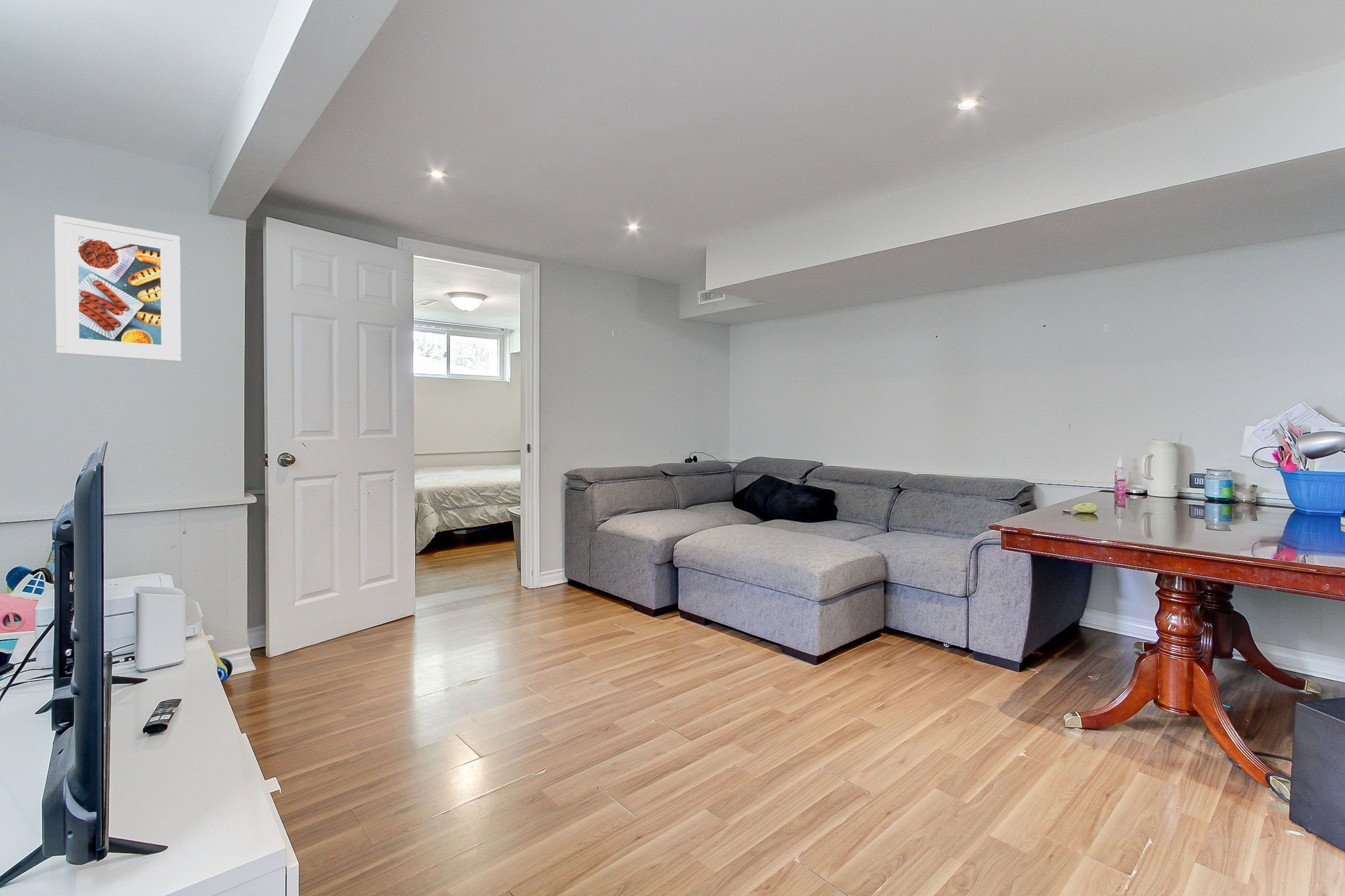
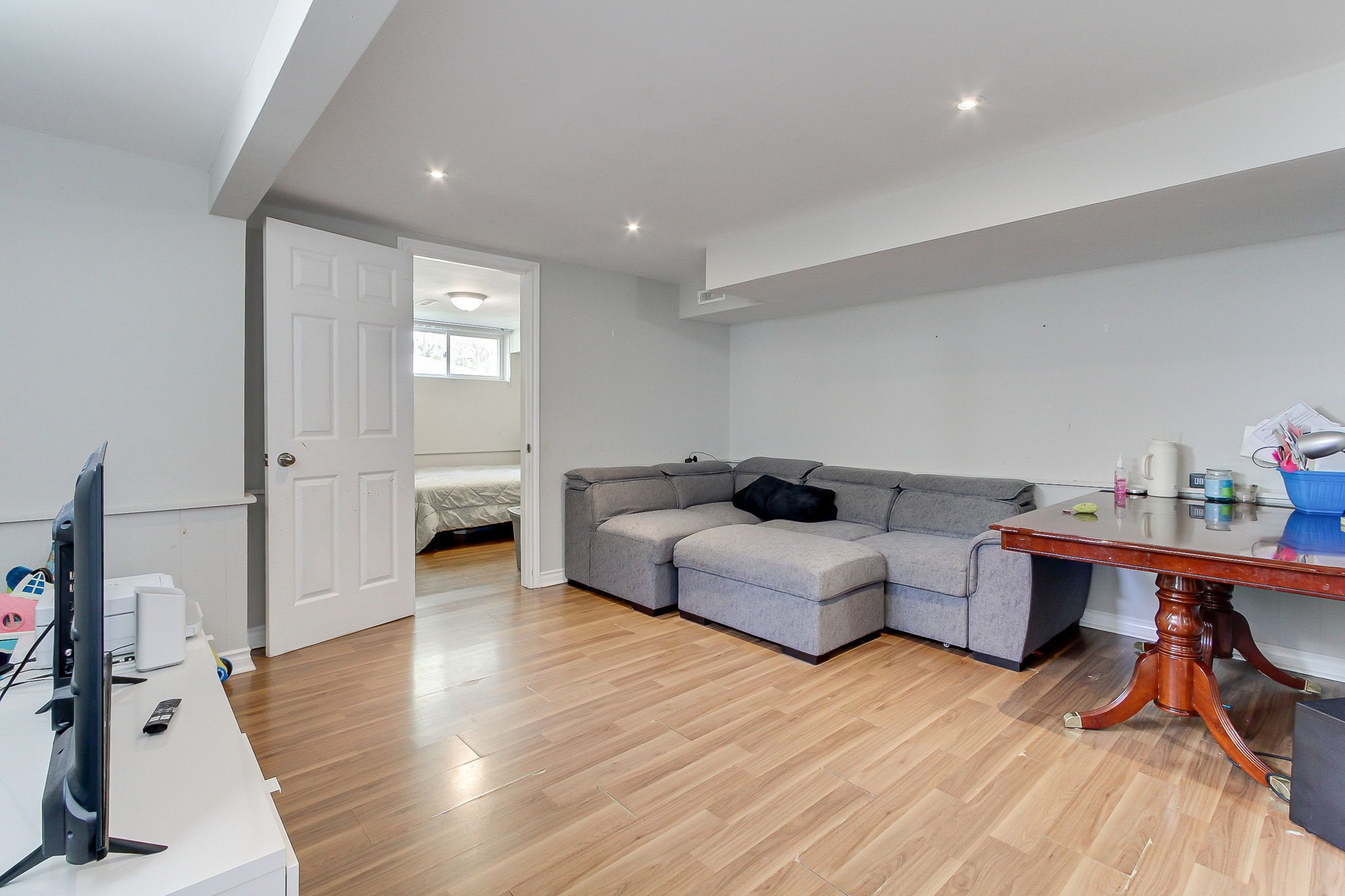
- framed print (121, 292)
